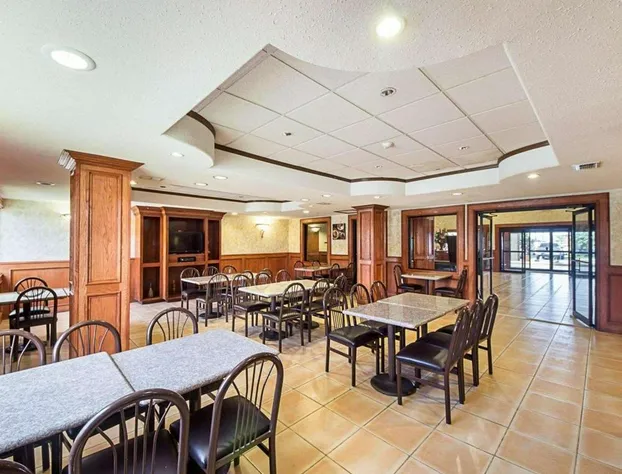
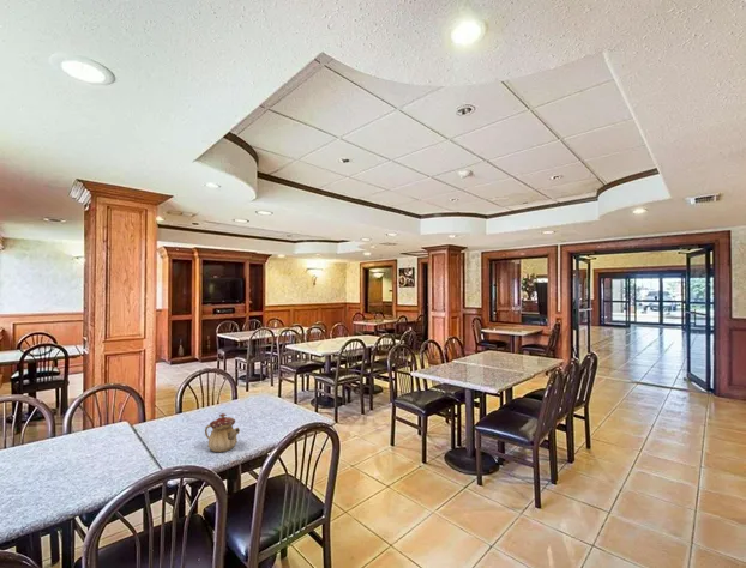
+ teapot (221, 429)
